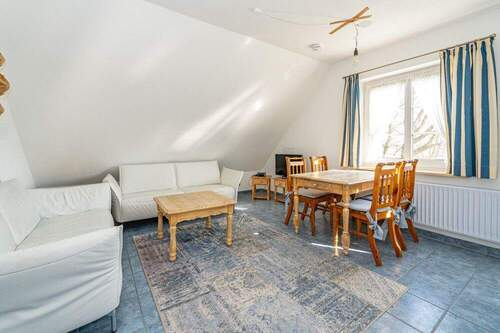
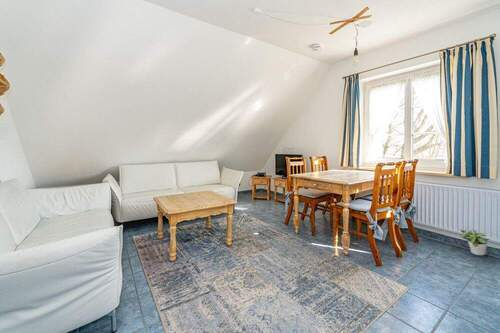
+ potted plant (473, 241)
